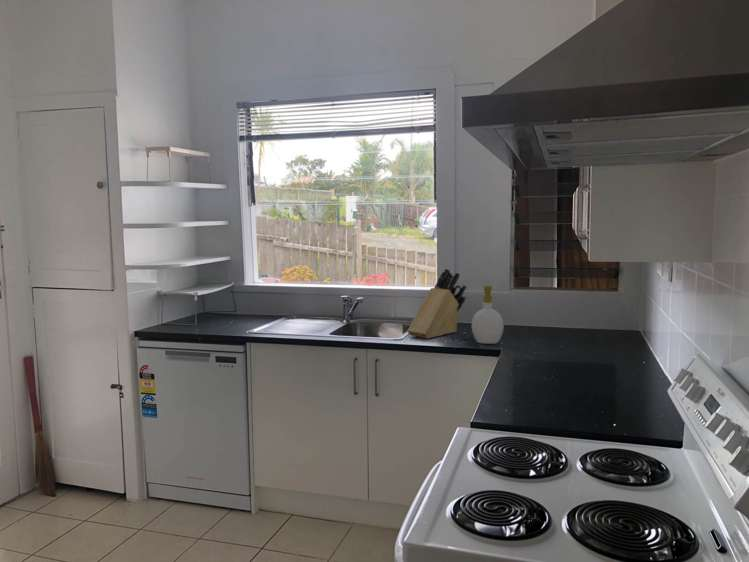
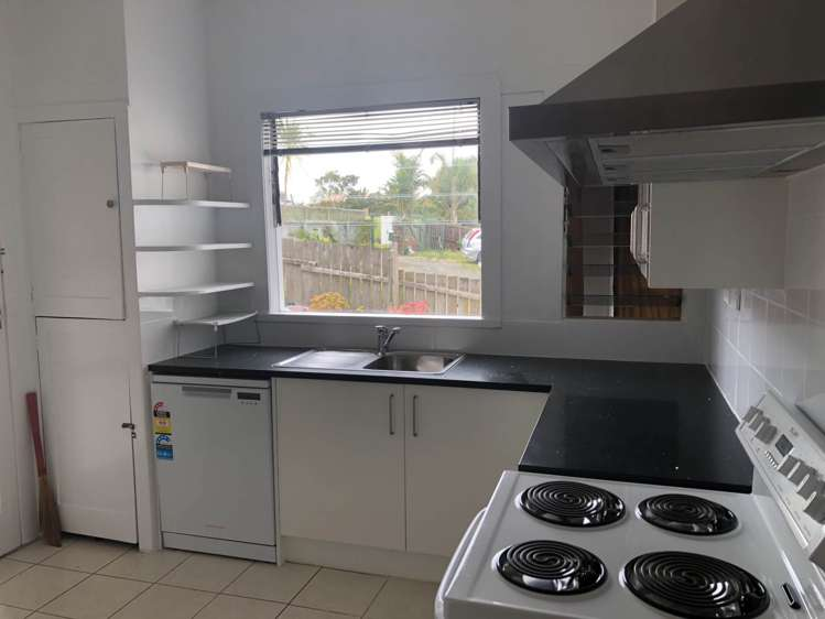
- knife block (438, 301)
- soap bottle (487, 314)
